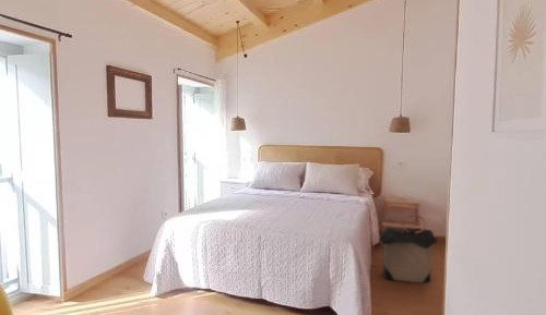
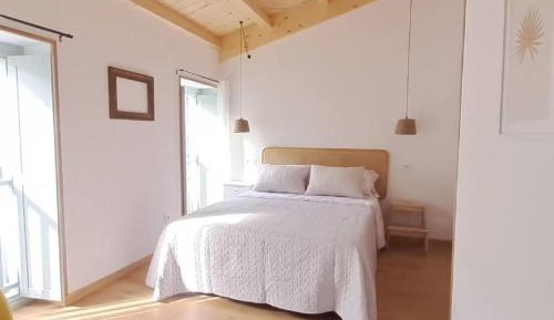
- laundry hamper (406, 246)
